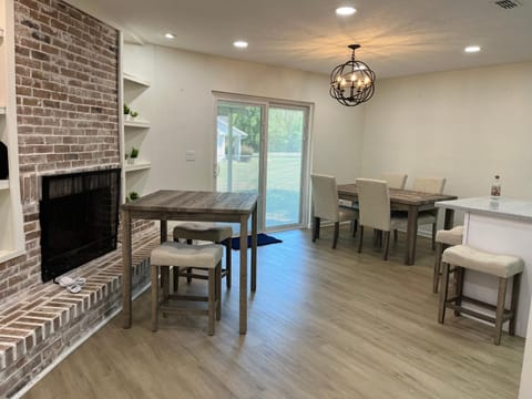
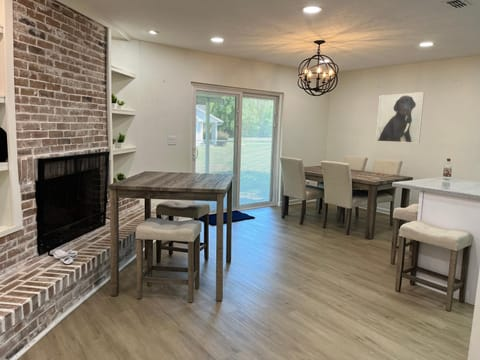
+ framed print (398, 118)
